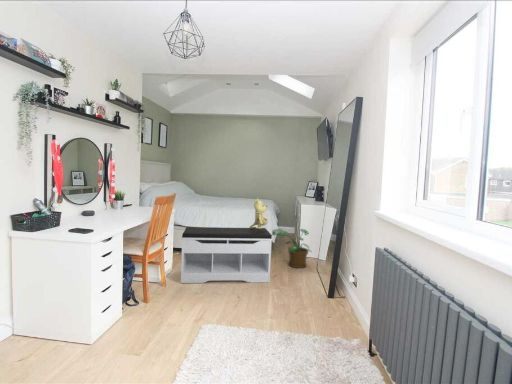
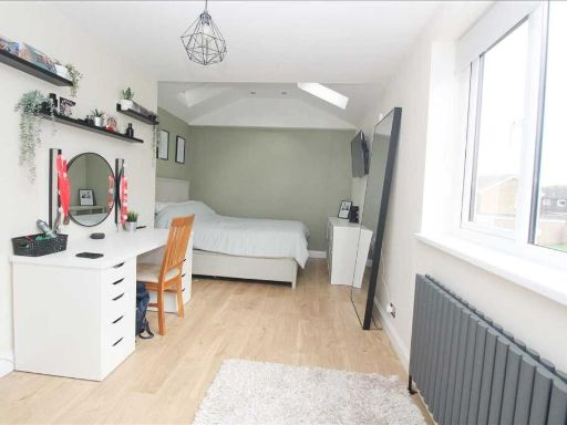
- teddy bear (259, 215)
- potted plant (292, 246)
- bench (226, 253)
